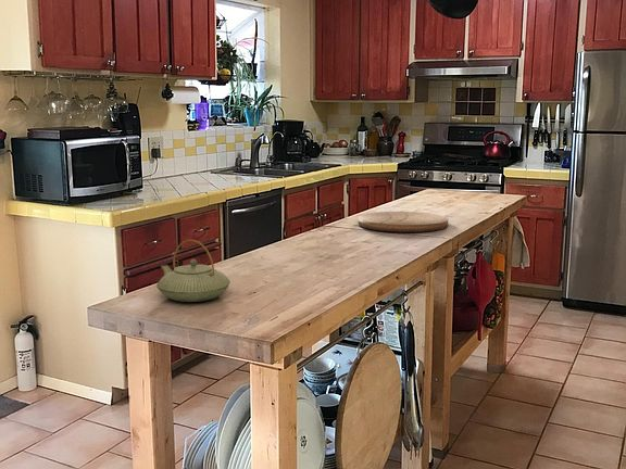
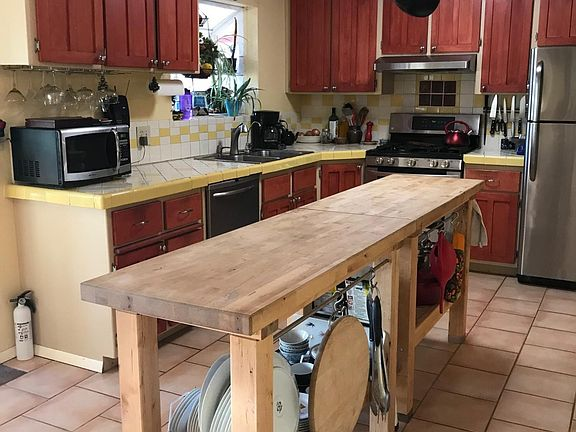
- teapot (189, 267)
- cutting board (402, 220)
